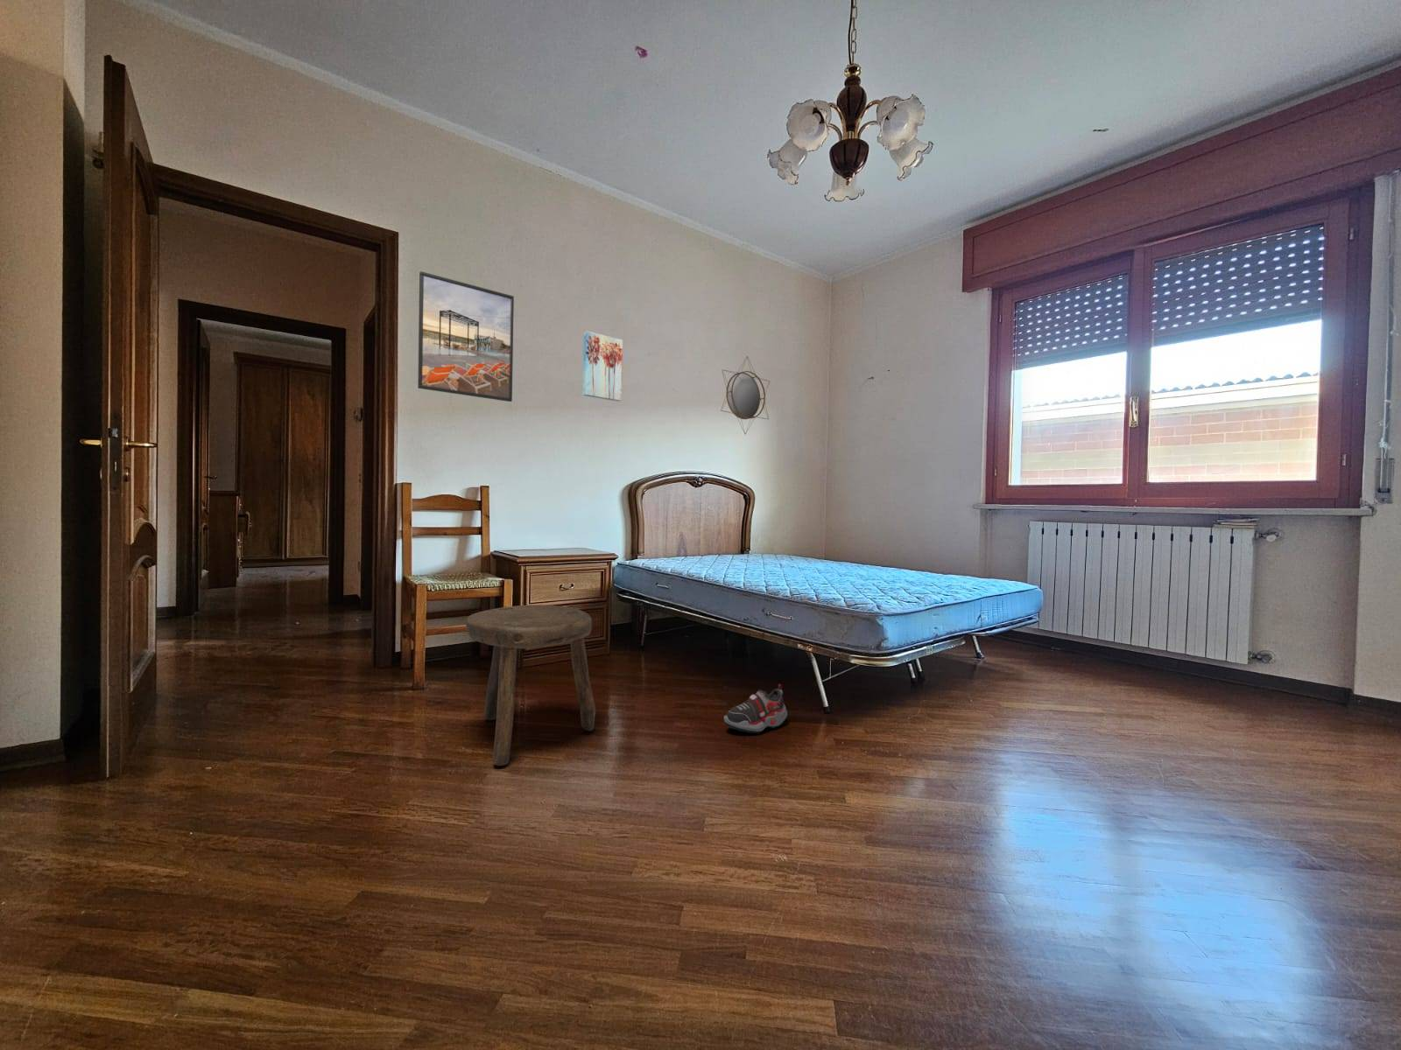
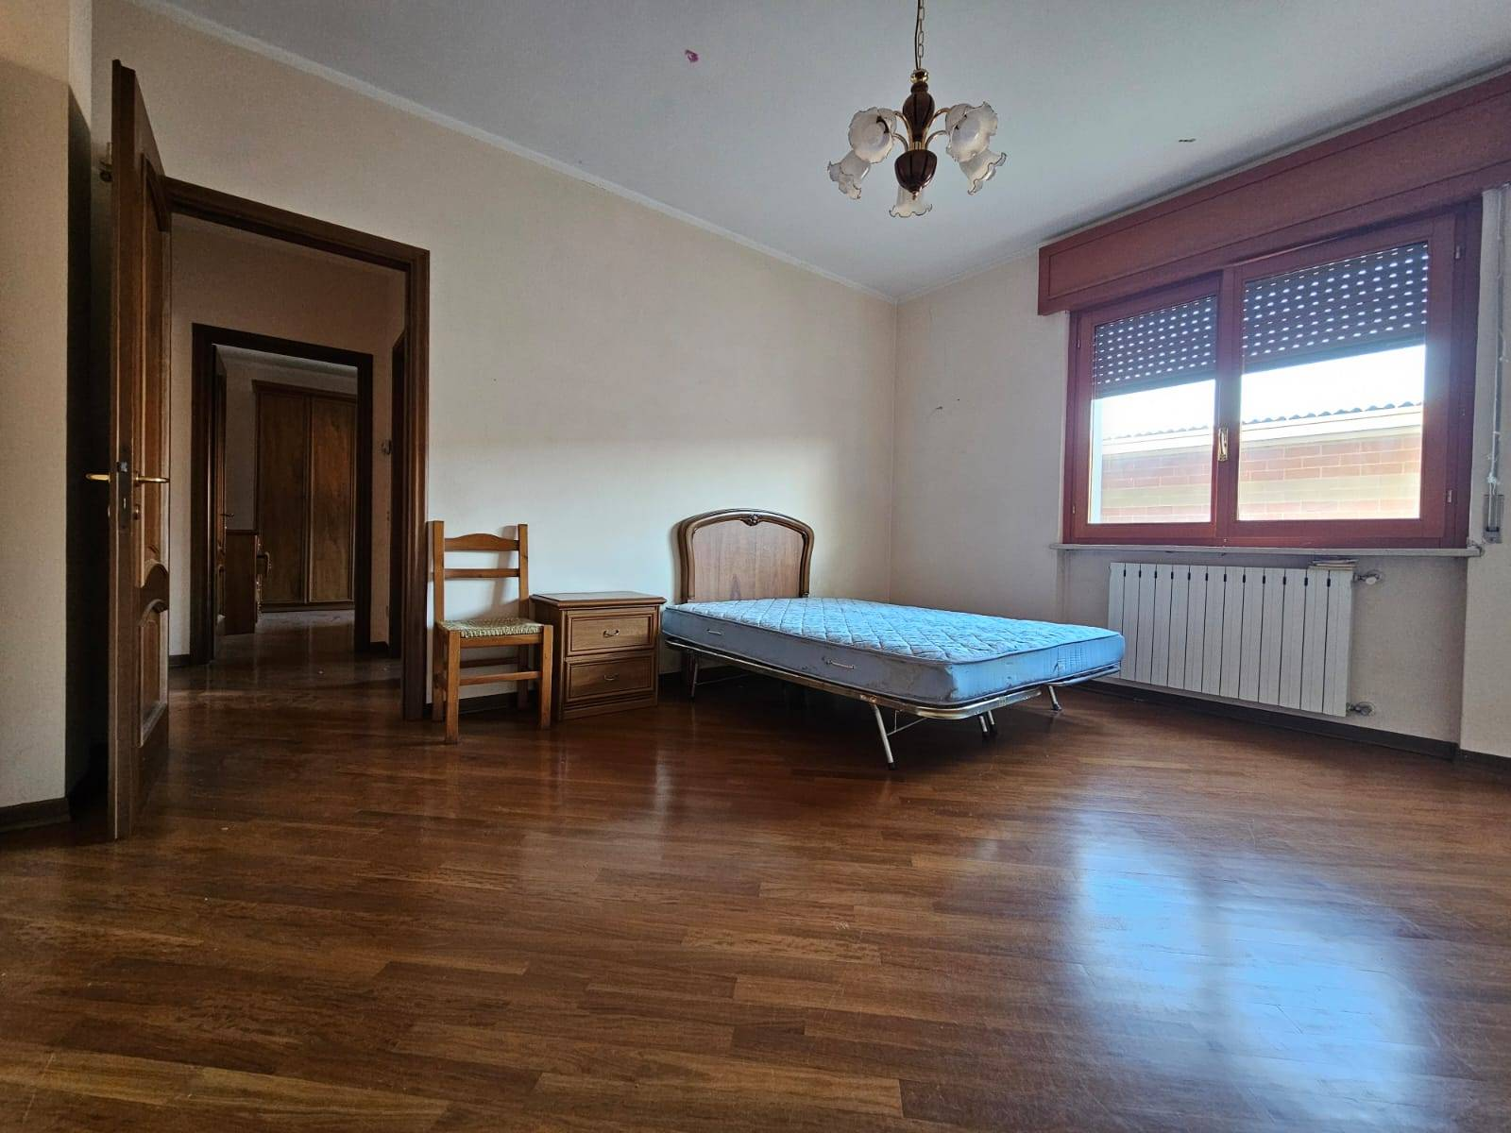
- wall art (602, 366)
- shoe (758, 708)
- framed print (468, 340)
- stool (515, 674)
- home mirror (746, 395)
